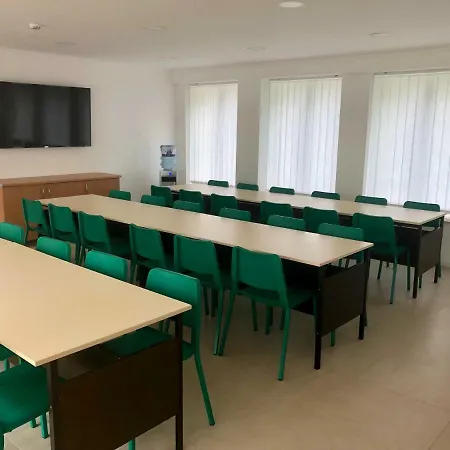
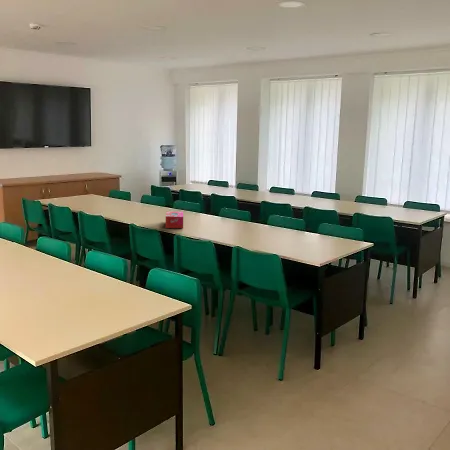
+ tissue box (174, 219)
